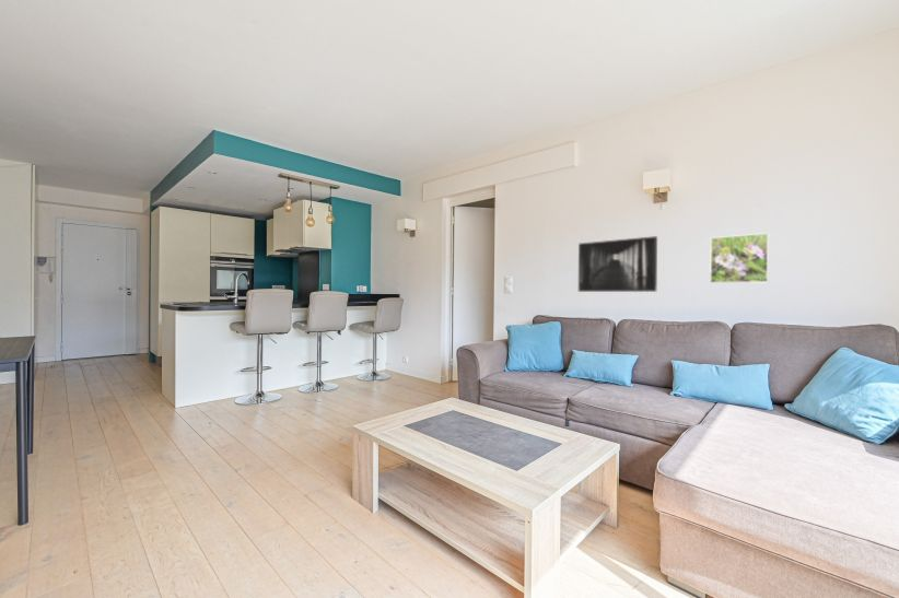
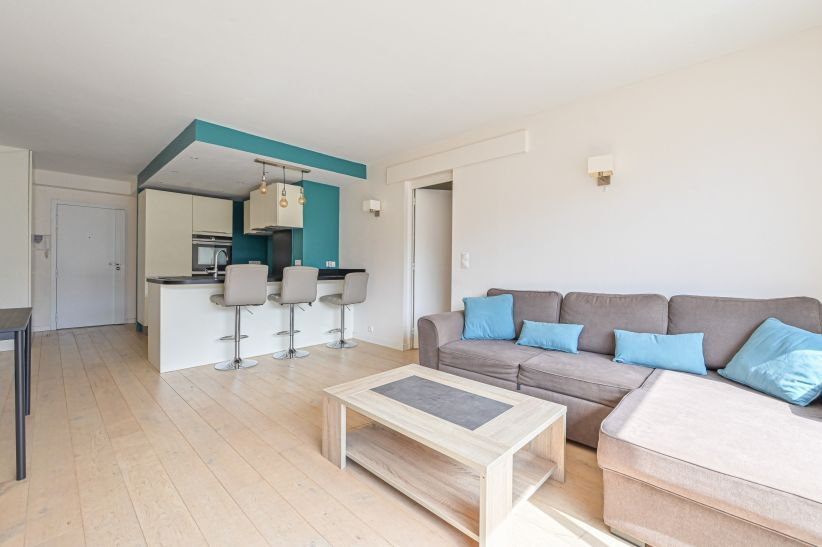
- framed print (615, 266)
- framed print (738, 259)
